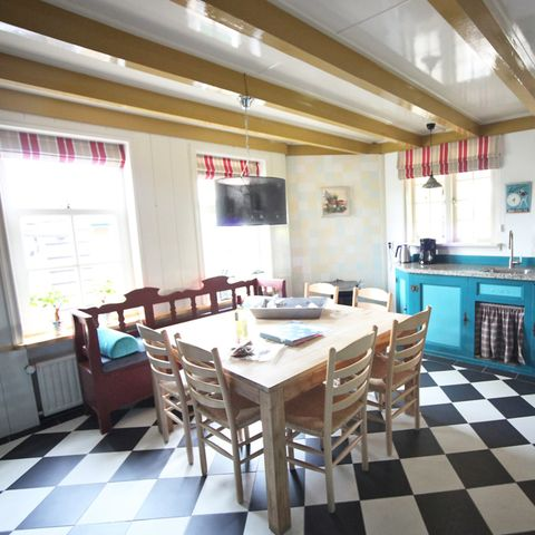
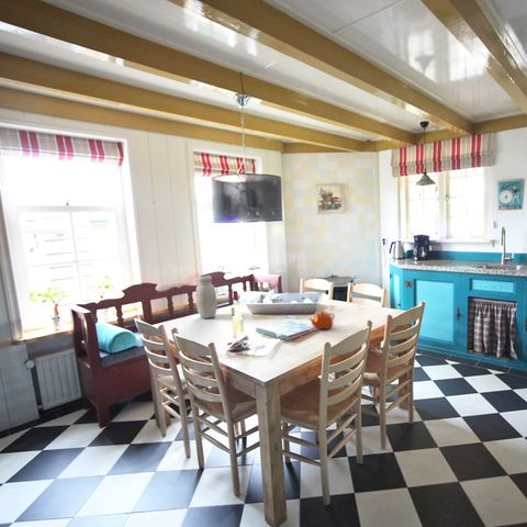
+ jar (205, 295)
+ teapot (322, 319)
